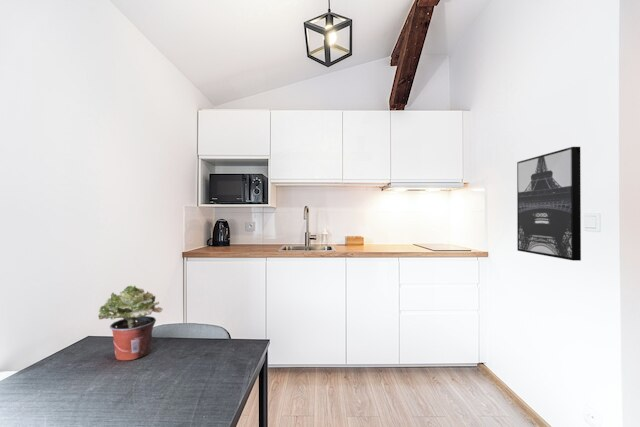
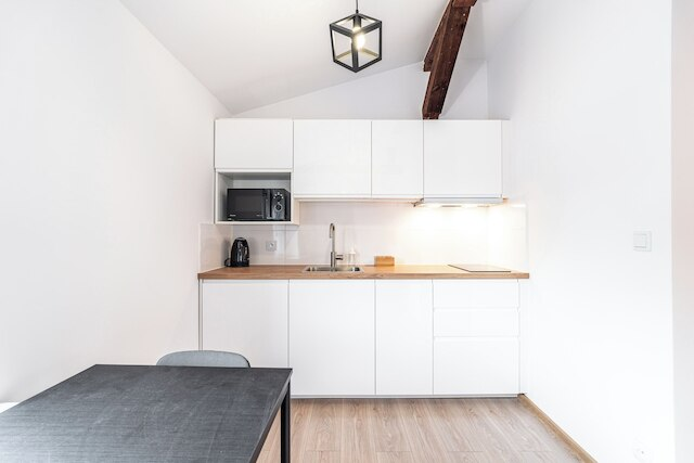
- potted plant (130, 320)
- wall art (544, 205)
